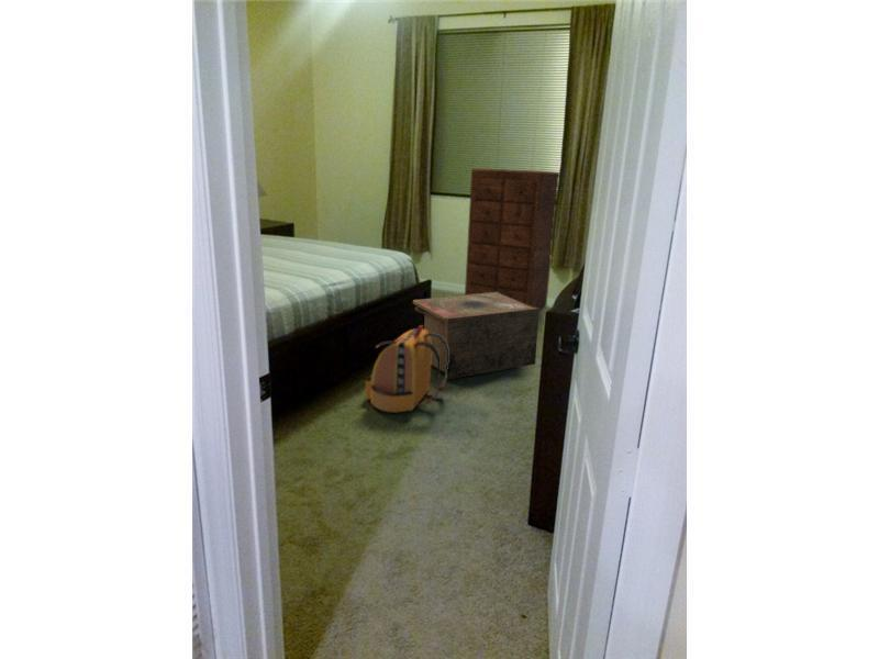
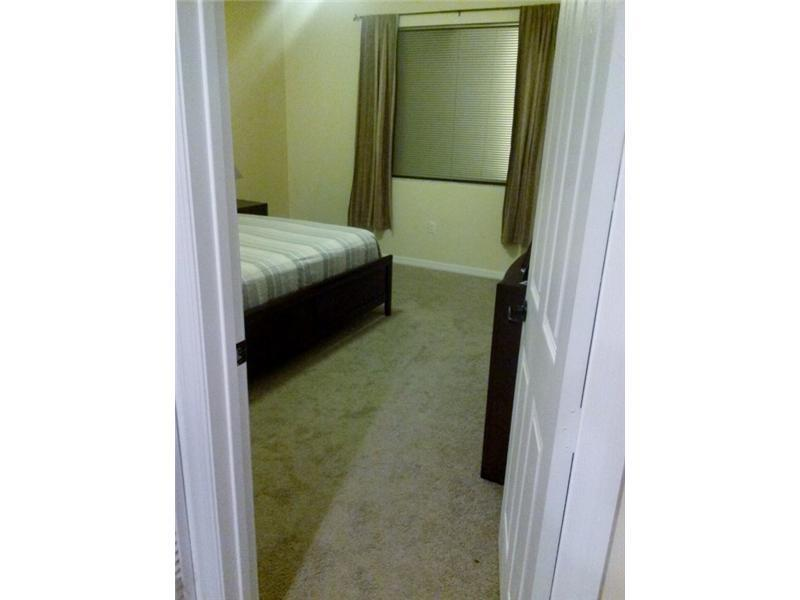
- backpack (407, 361)
- dresser (510, 242)
- nightstand (474, 332)
